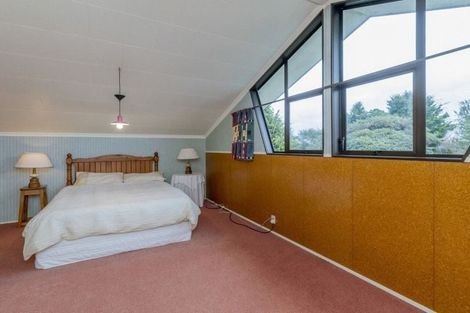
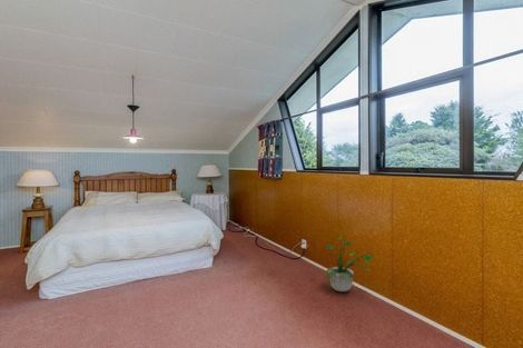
+ potted plant (348, 261)
